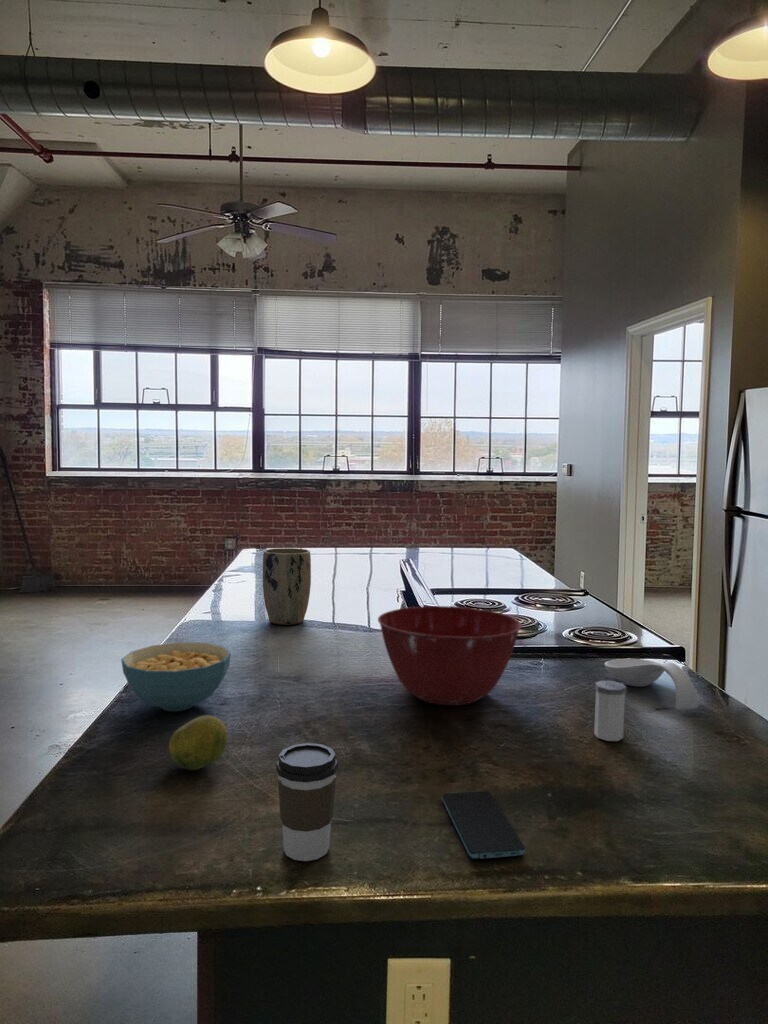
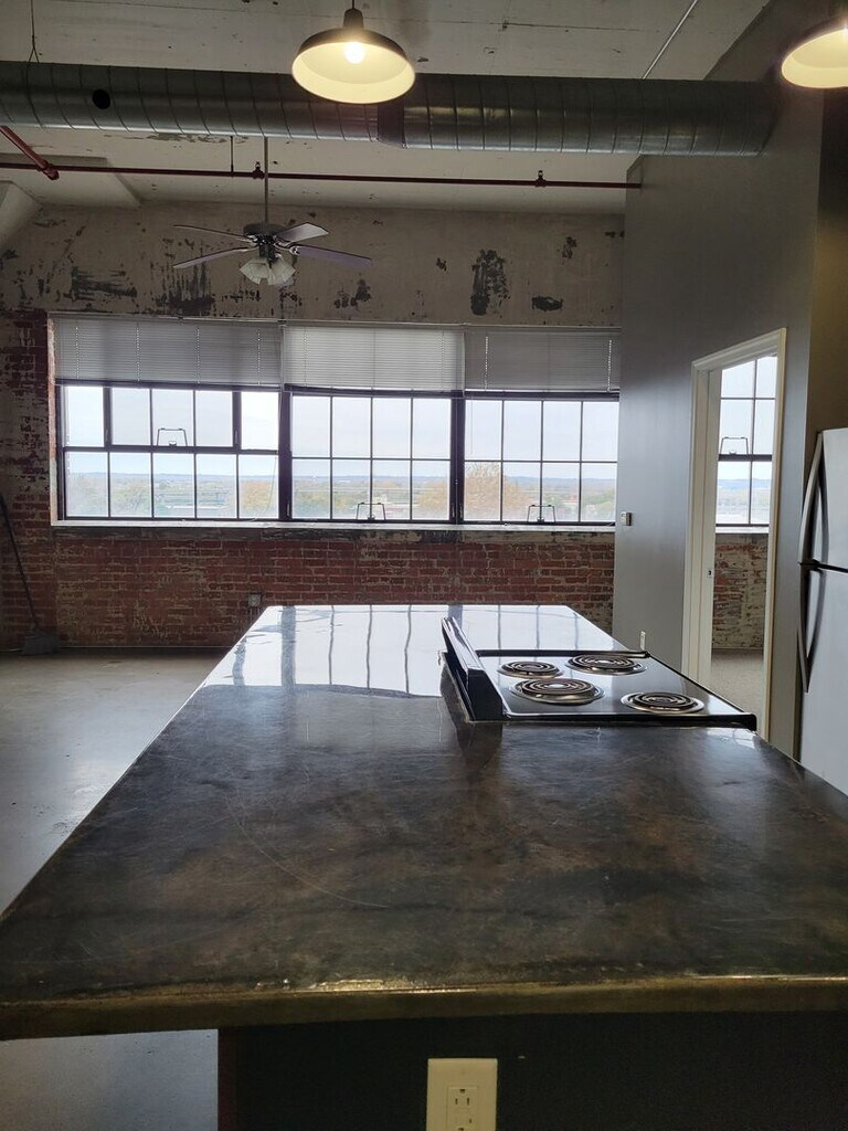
- fruit (198, 741)
- cereal bowl (177, 680)
- mixing bowl (448, 656)
- spoon rest (651, 673)
- salt shaker (609, 710)
- plant pot (286, 586)
- smartphone (480, 821)
- coffee cup (306, 801)
